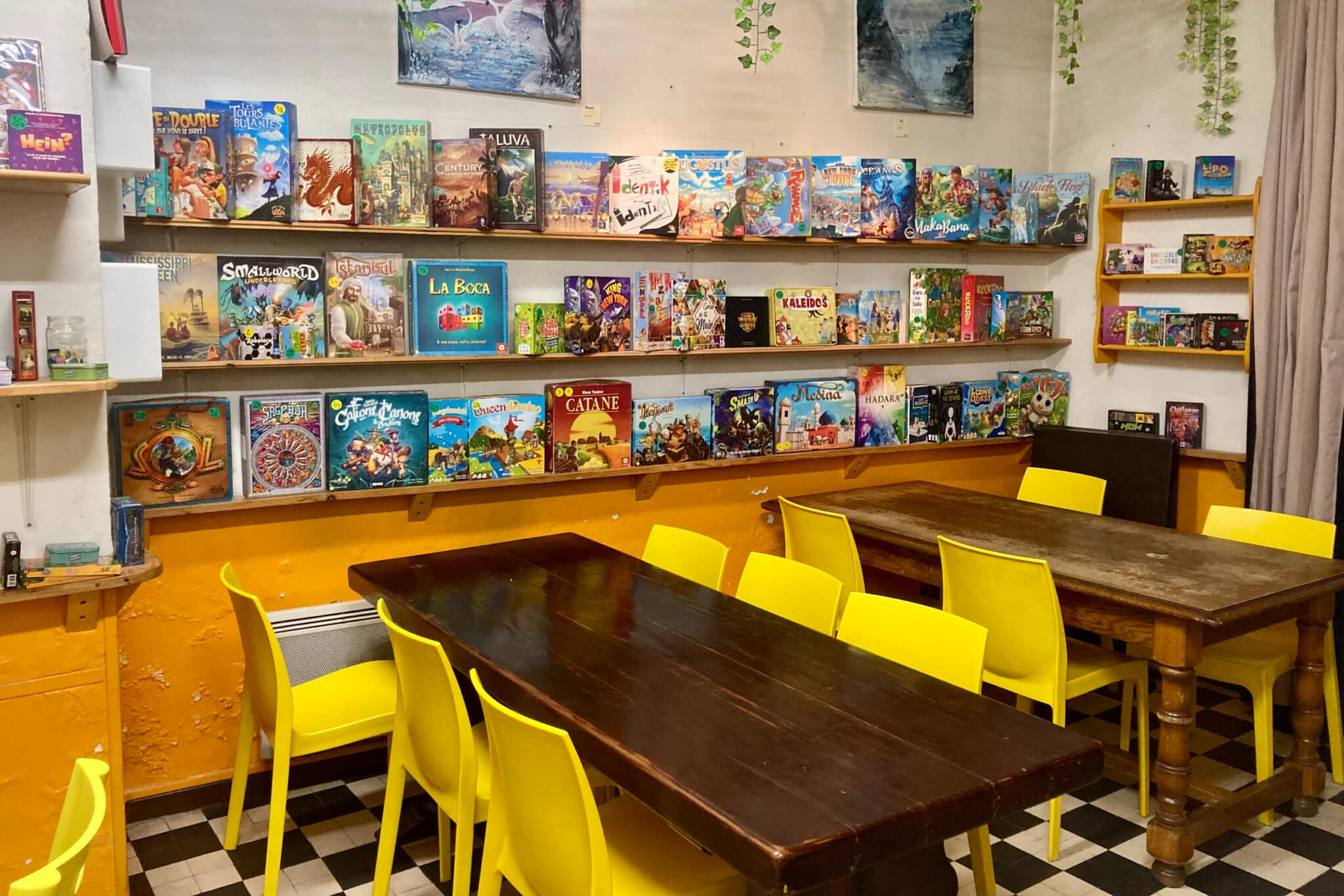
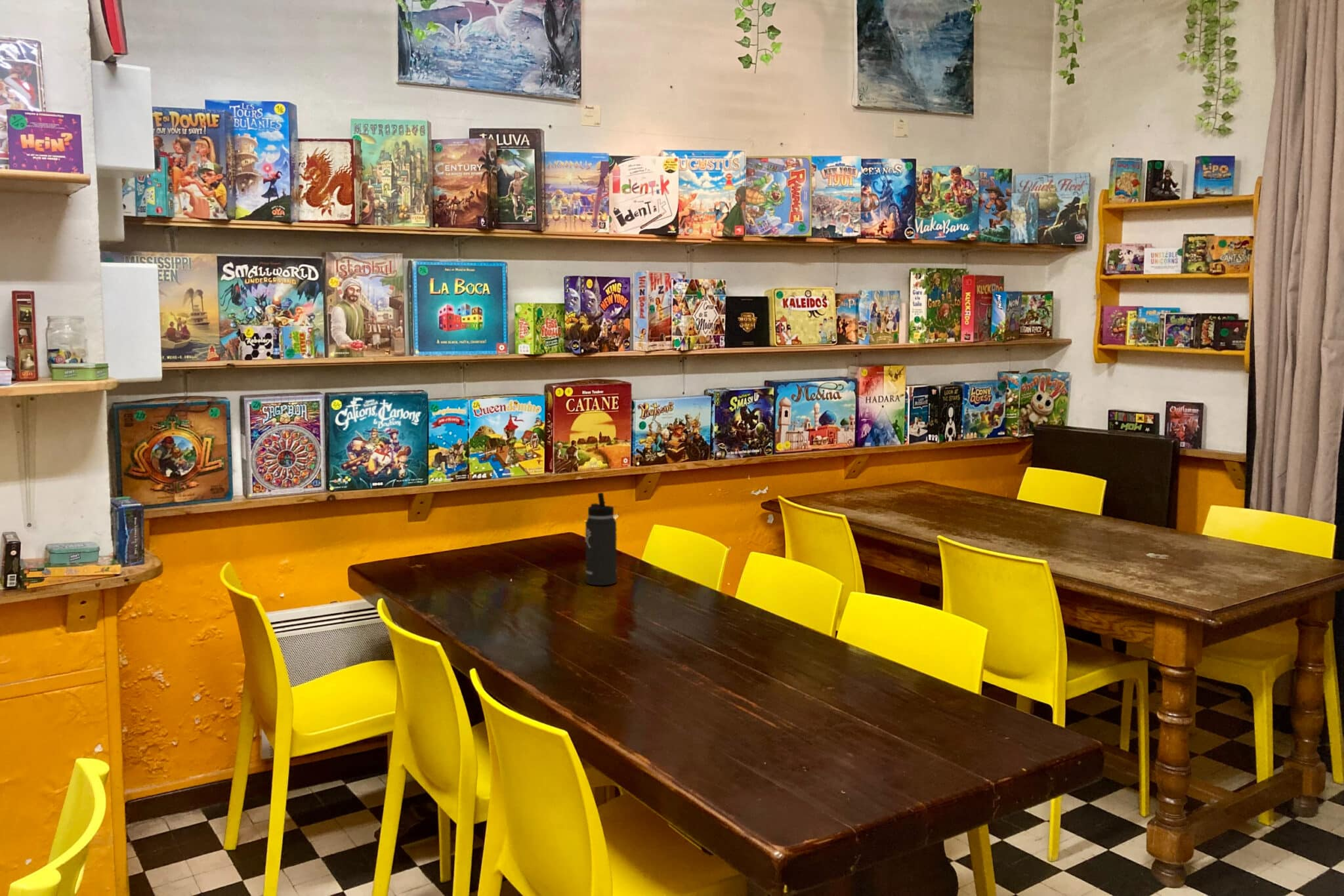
+ thermos bottle (600, 537)
